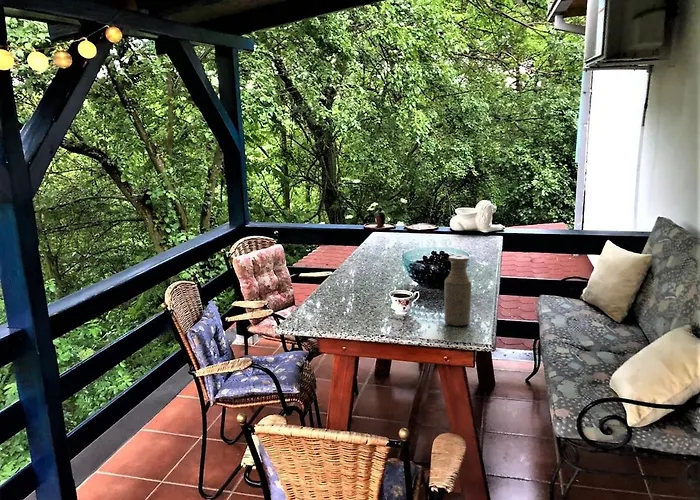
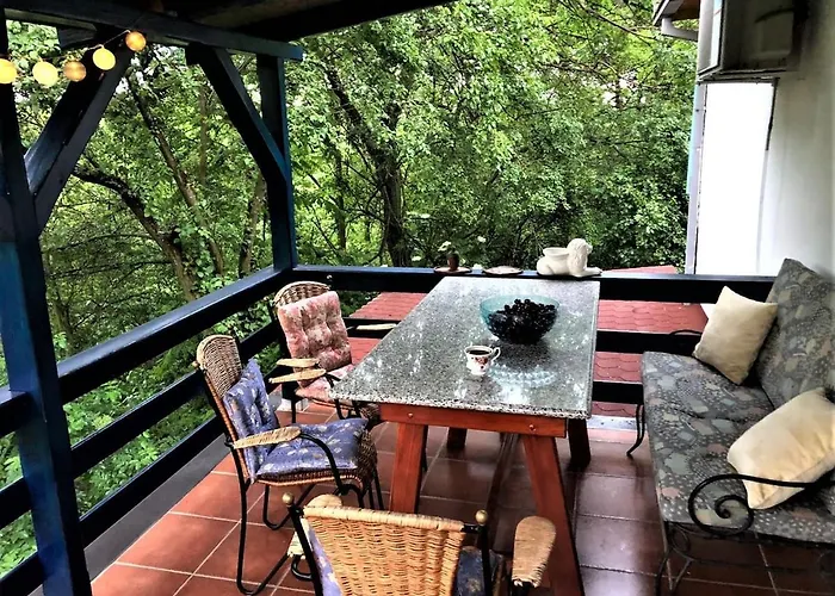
- bottle (457, 289)
